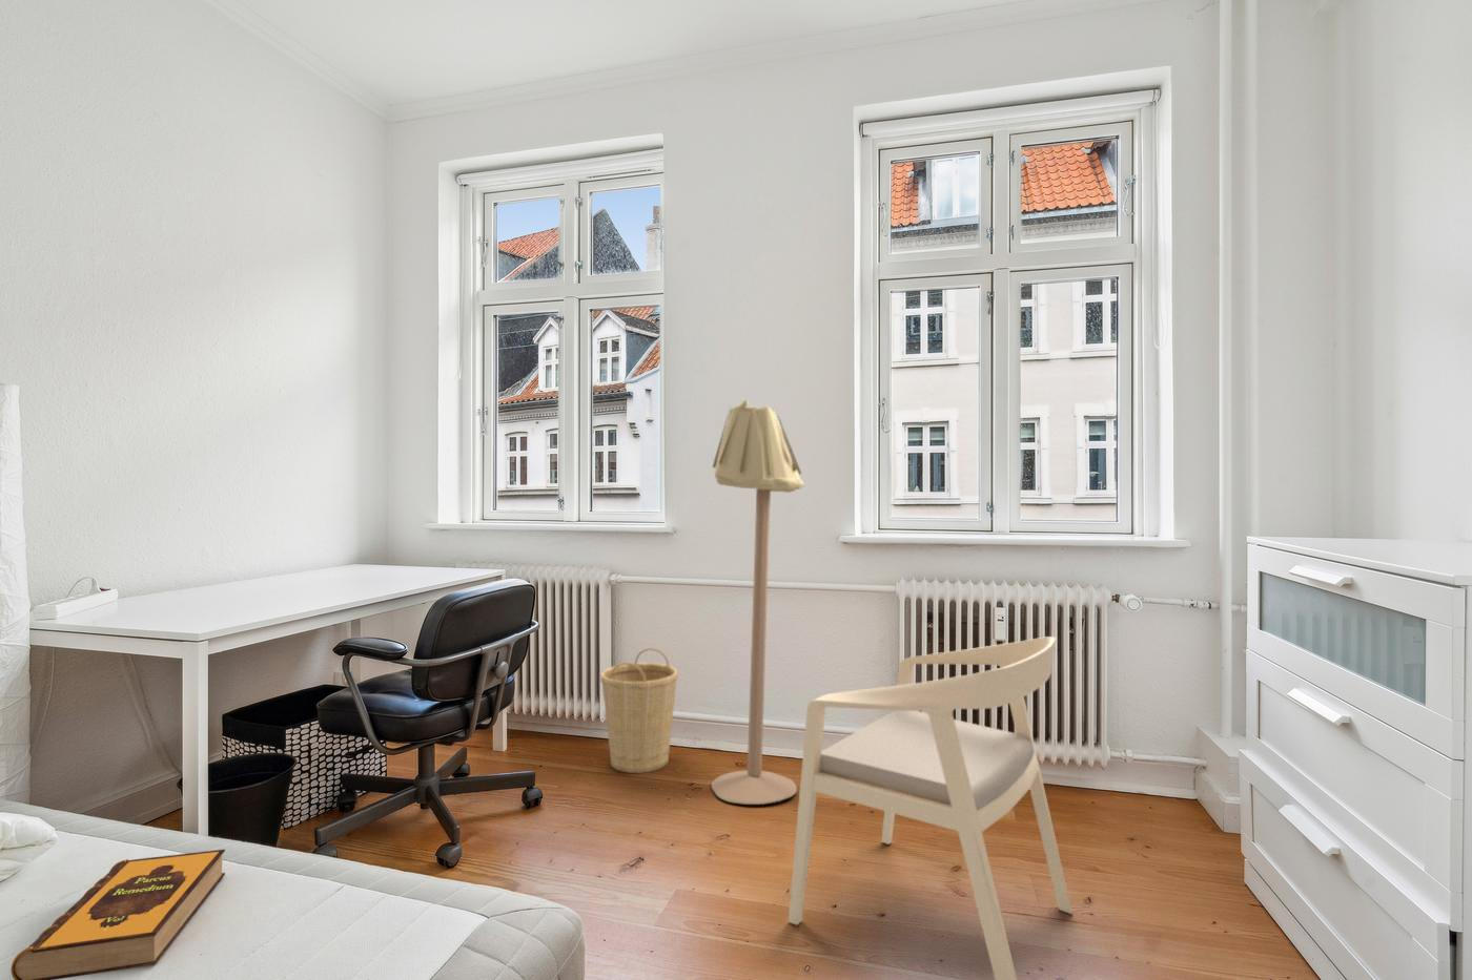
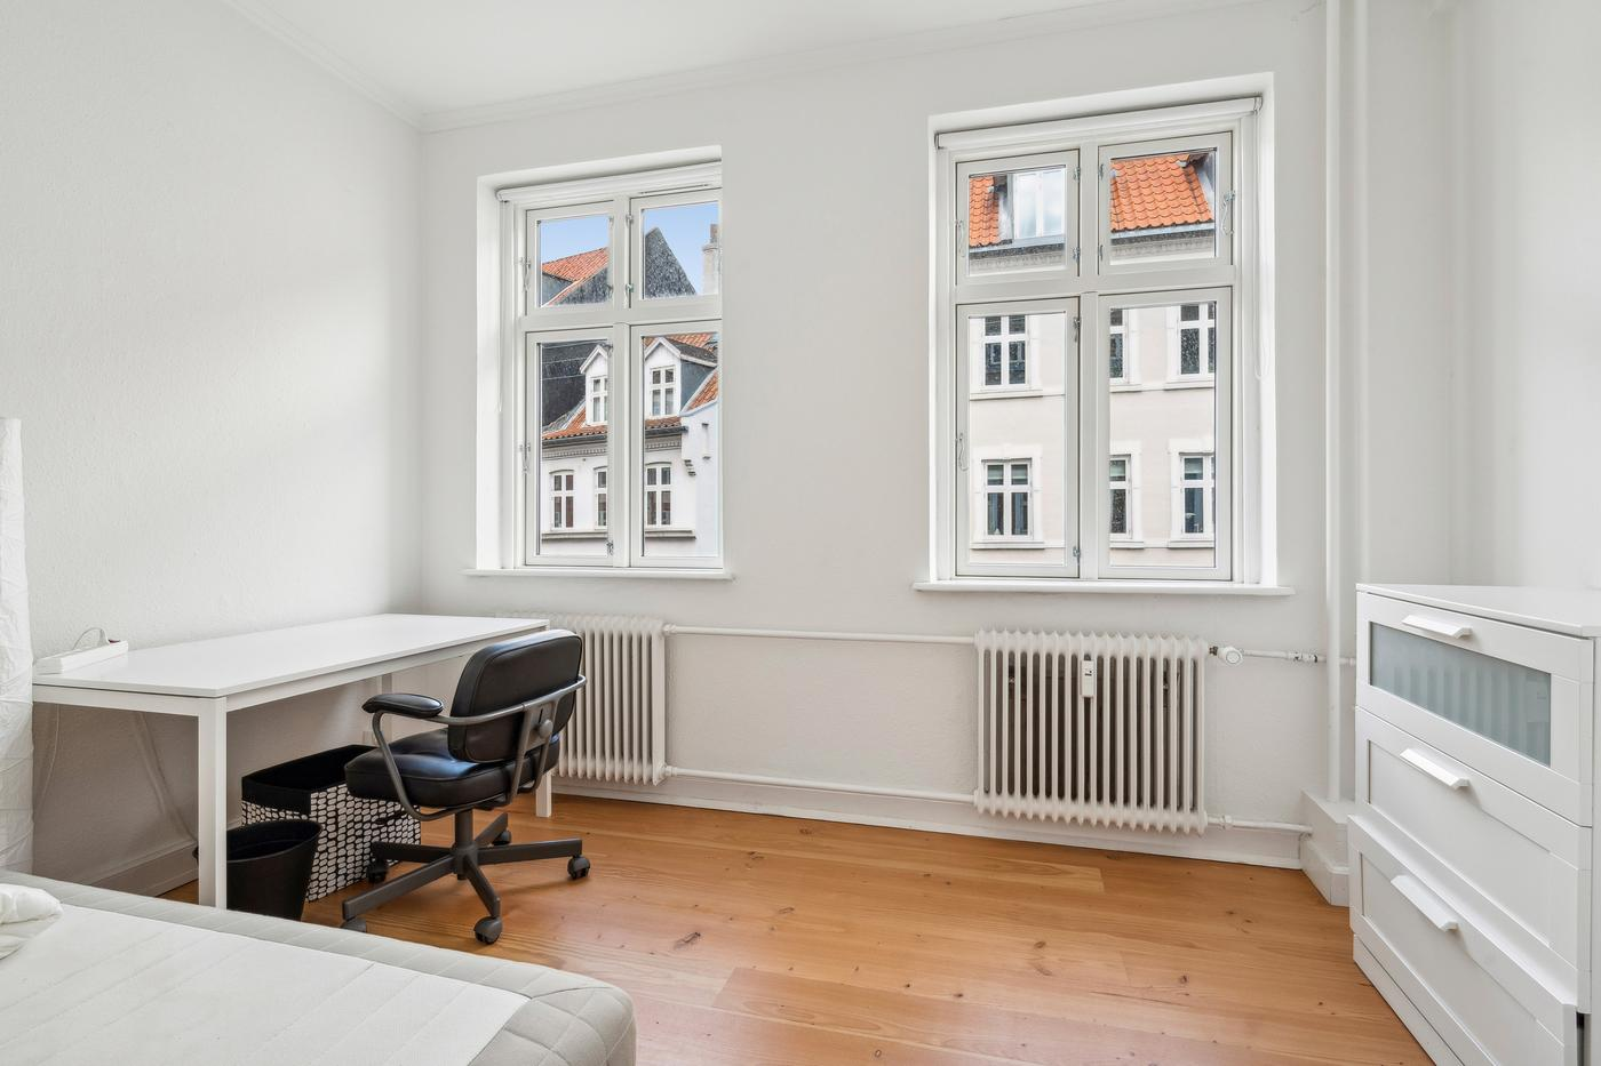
- floor lamp (758, 591)
- hardback book (130, 909)
- basket (639, 708)
- armchair (936, 774)
